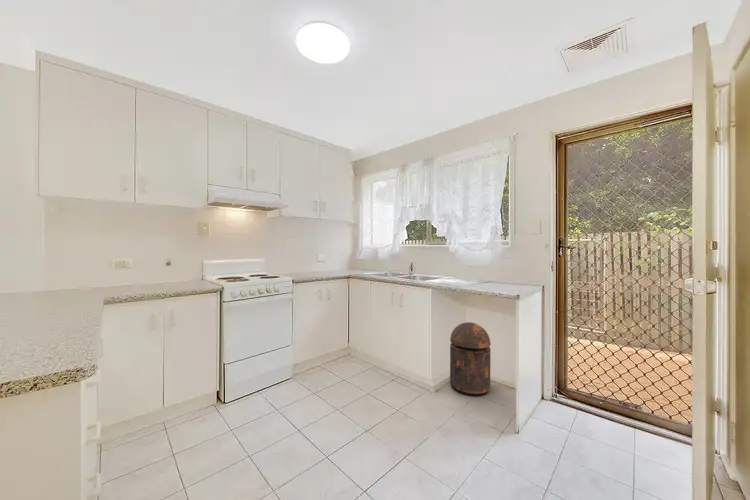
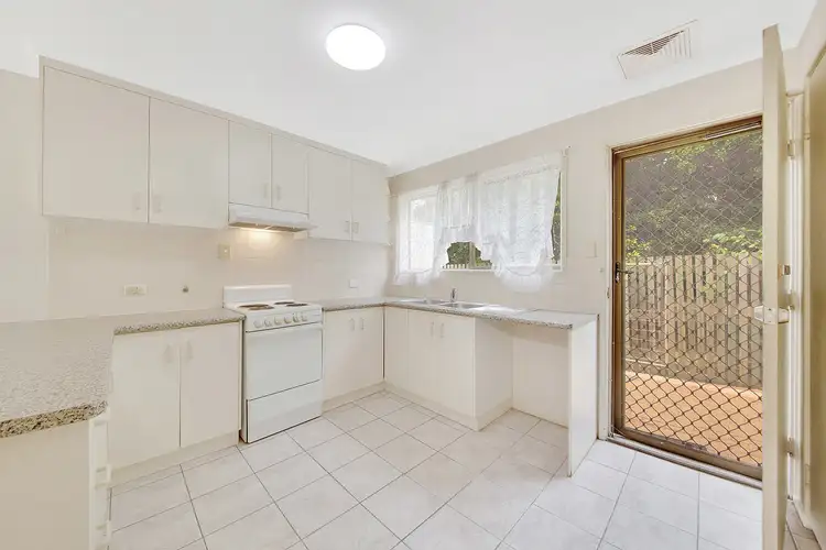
- trash can (469, 355)
